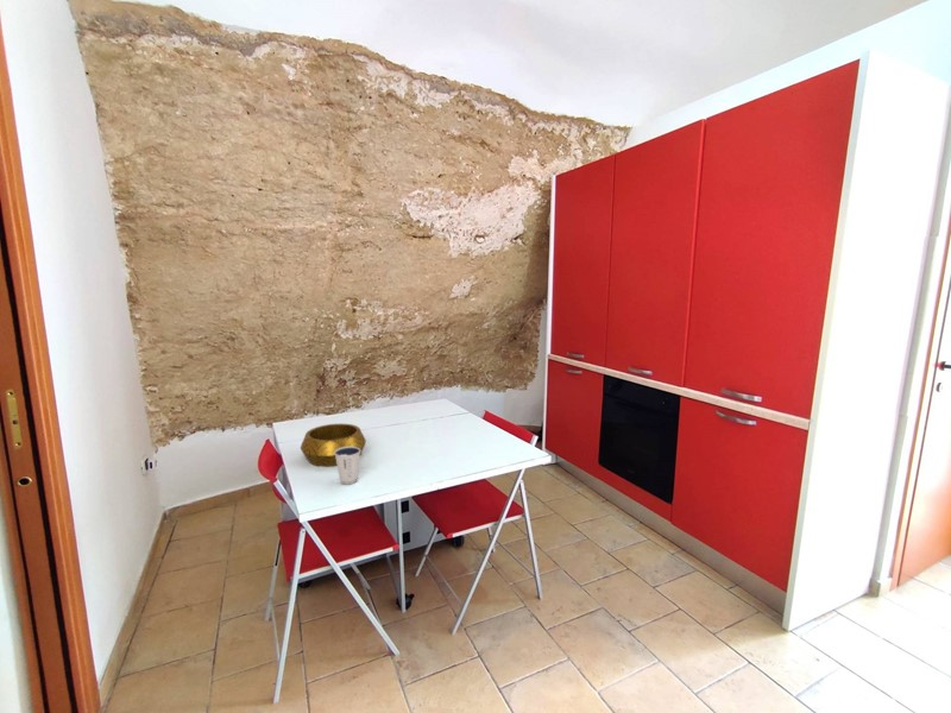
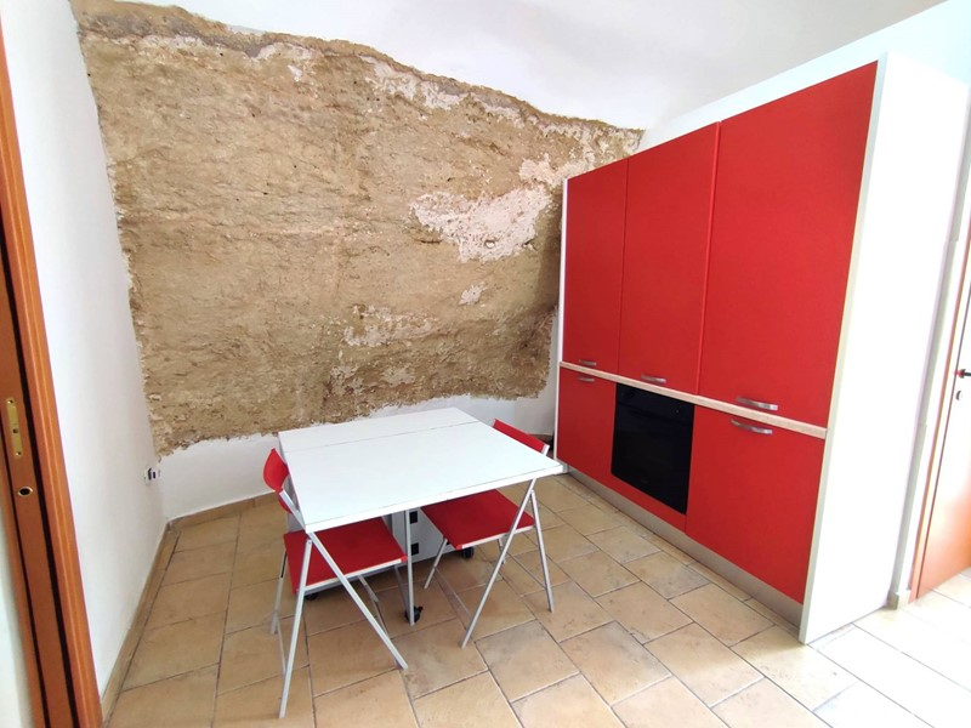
- dixie cup (347, 466)
- decorative bowl (333, 443)
